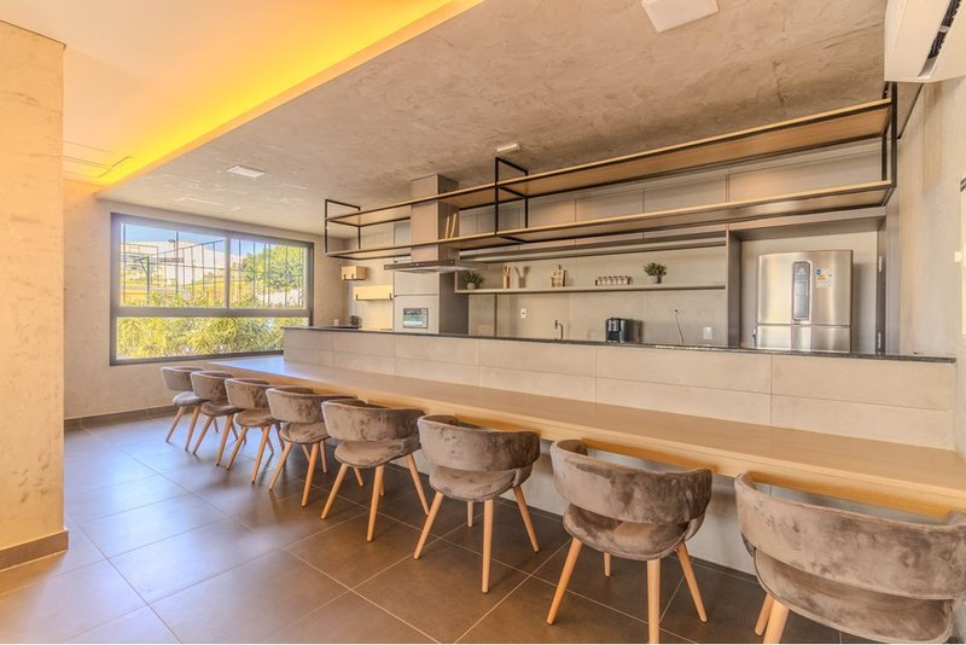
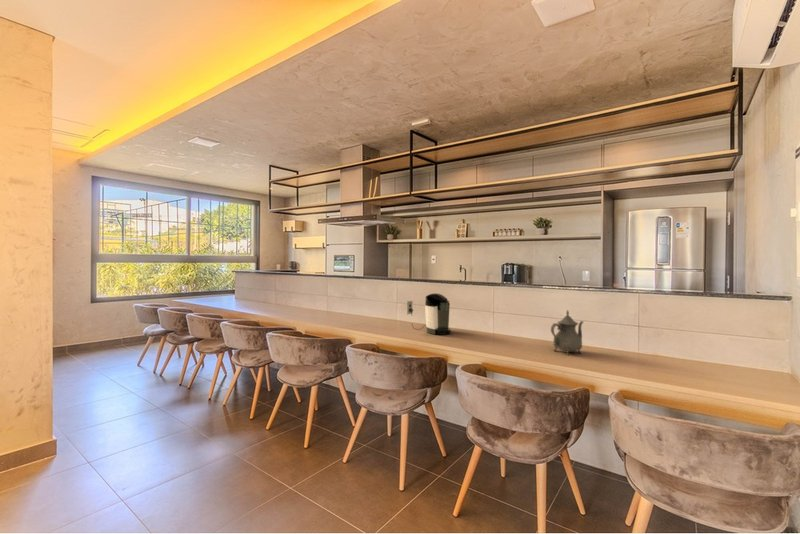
+ coffee maker (432, 313)
+ teapot (567, 330)
